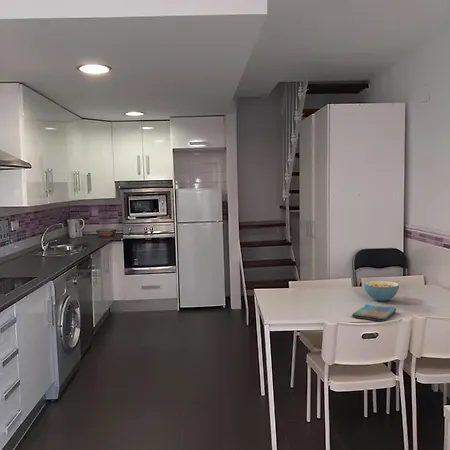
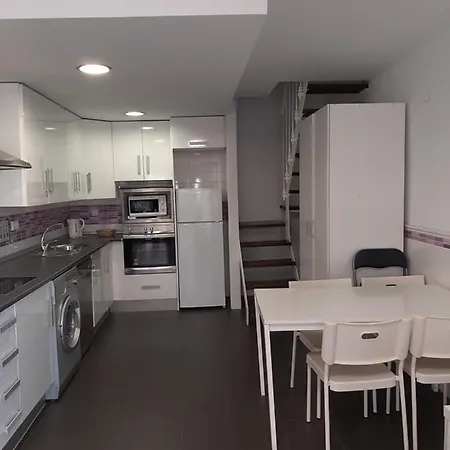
- cereal bowl (381, 291)
- dish towel (374, 312)
